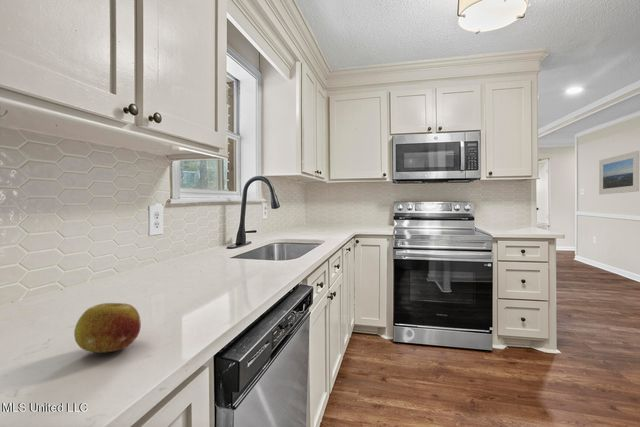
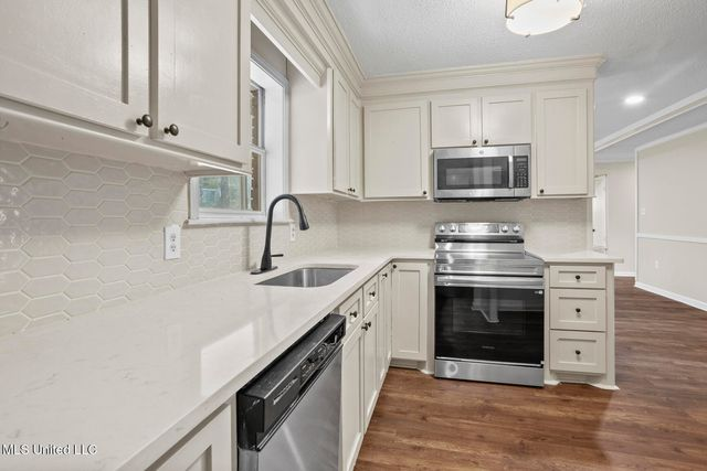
- fruit (109, 327)
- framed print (617, 174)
